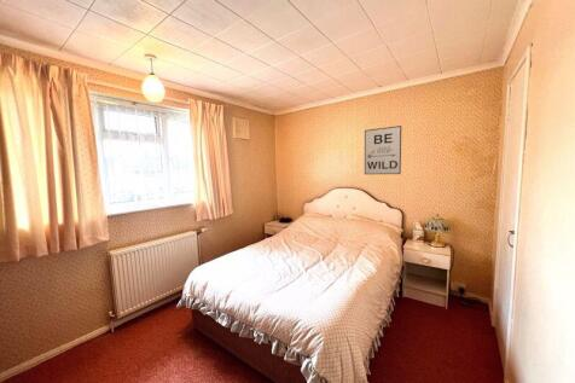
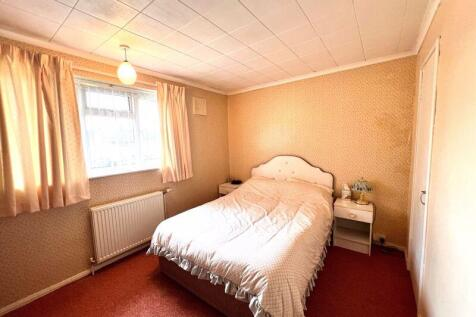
- wall art (382, 151)
